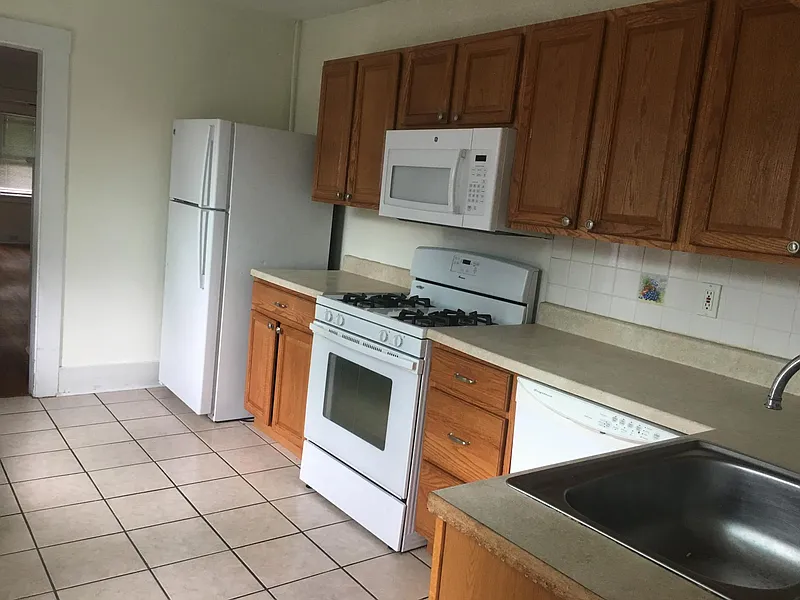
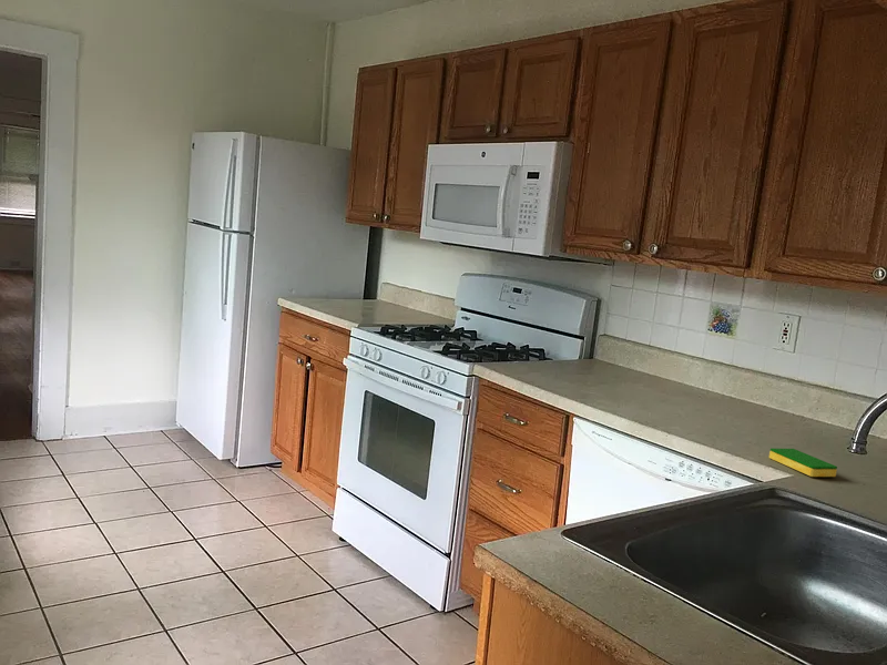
+ dish sponge (802, 461)
